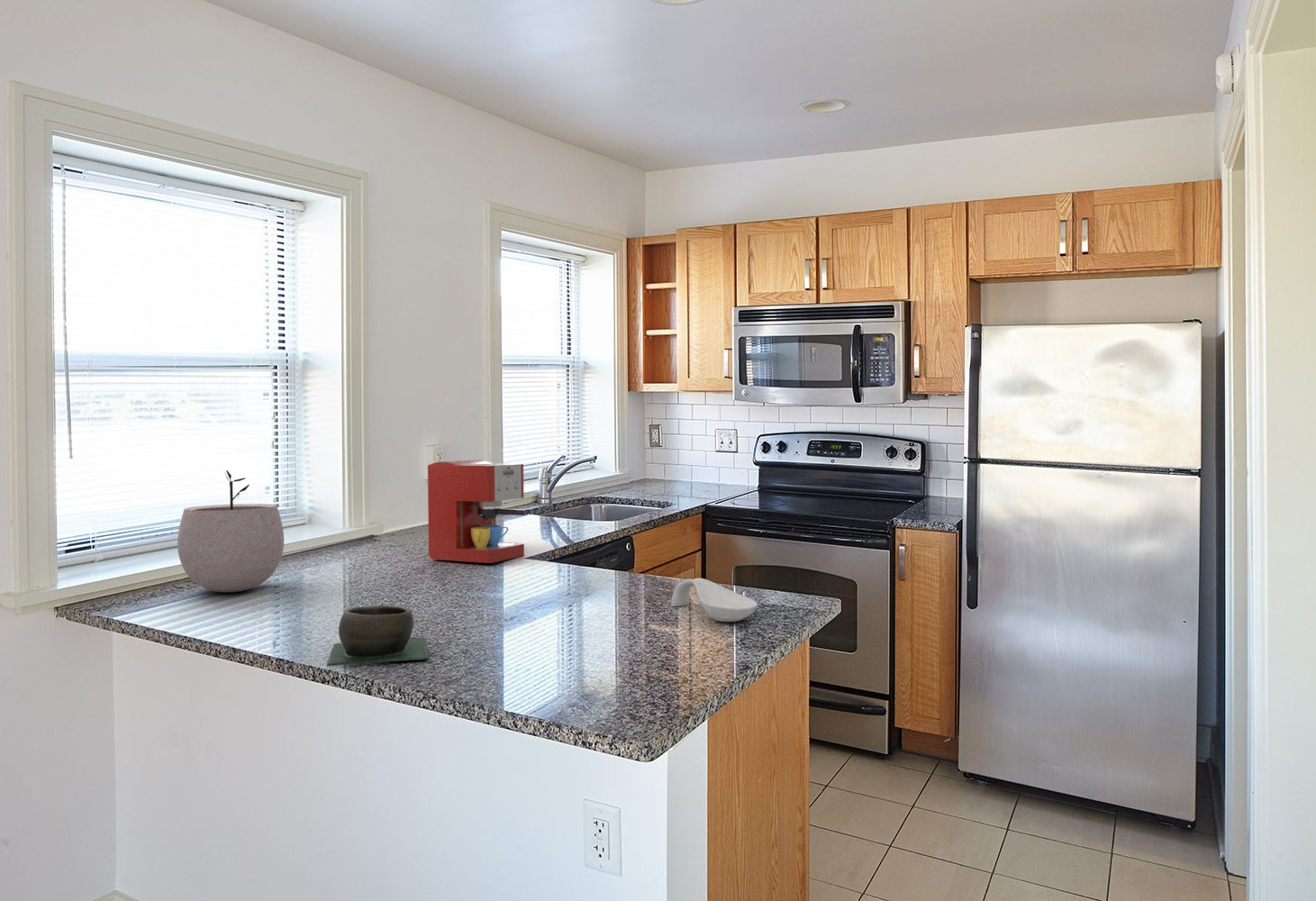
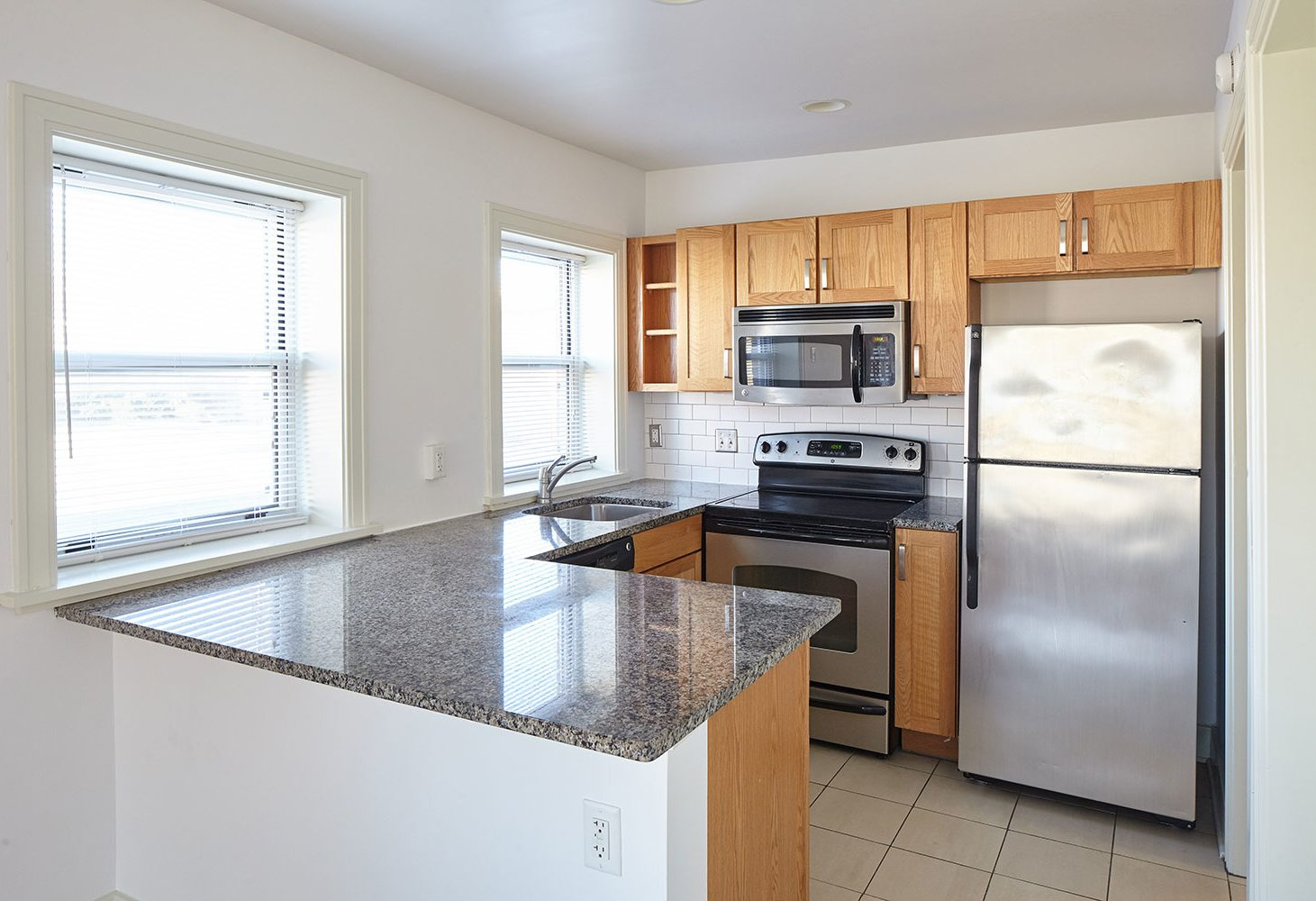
- bowl (379, 628)
- coffee maker (476, 509)
- plant pot (231, 530)
- spoon rest (711, 598)
